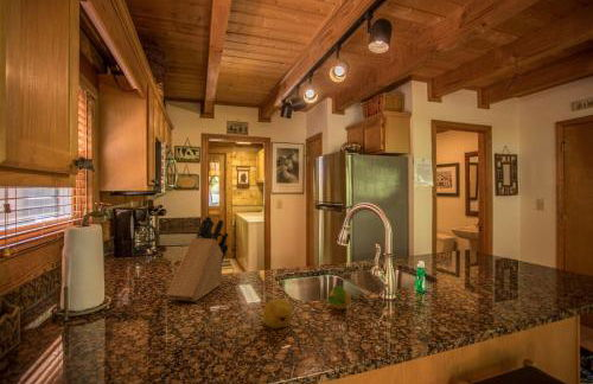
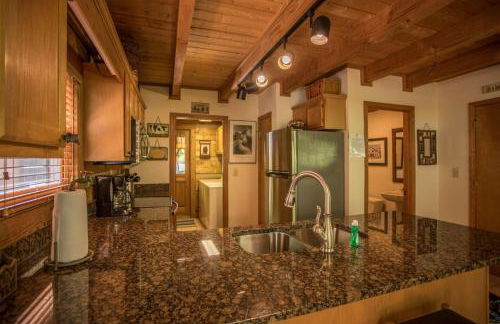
- knife block (202, 254)
- fruit (278, 313)
- fruit (338, 297)
